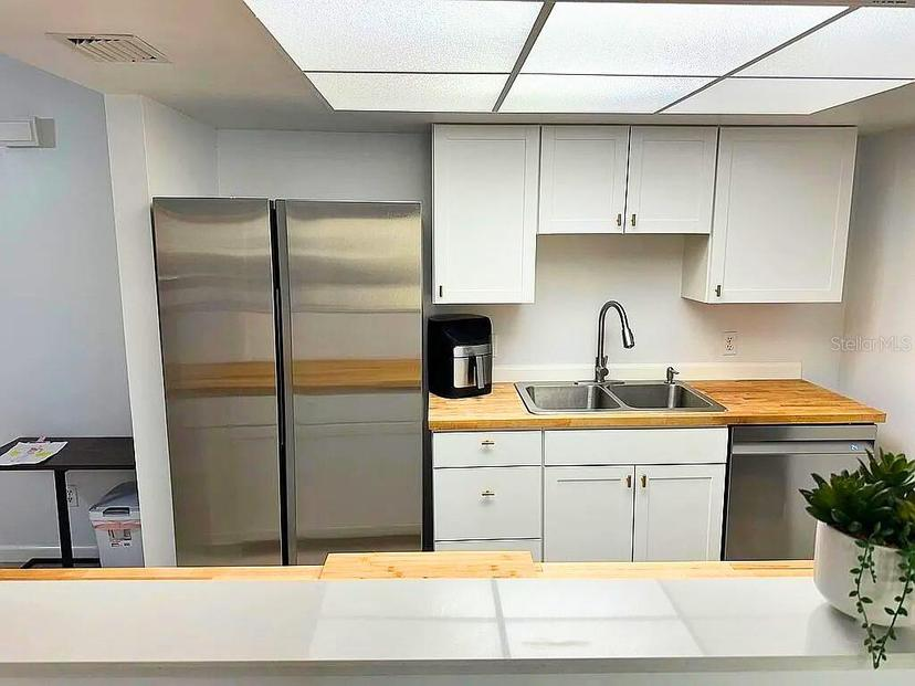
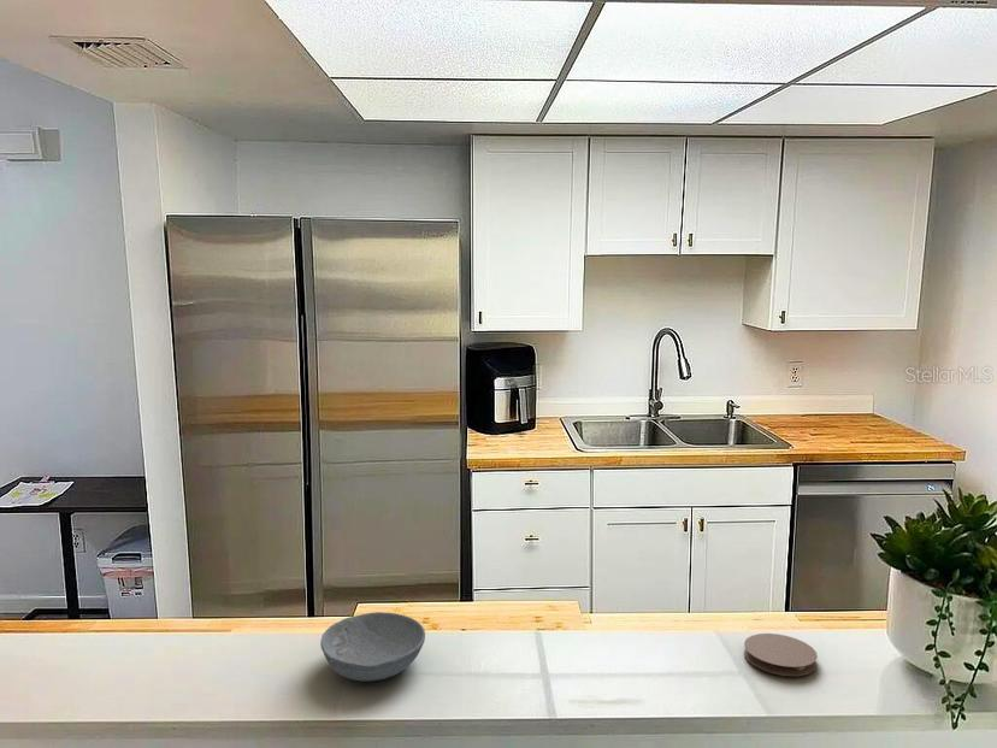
+ coaster (779, 653)
+ bowl (373, 650)
